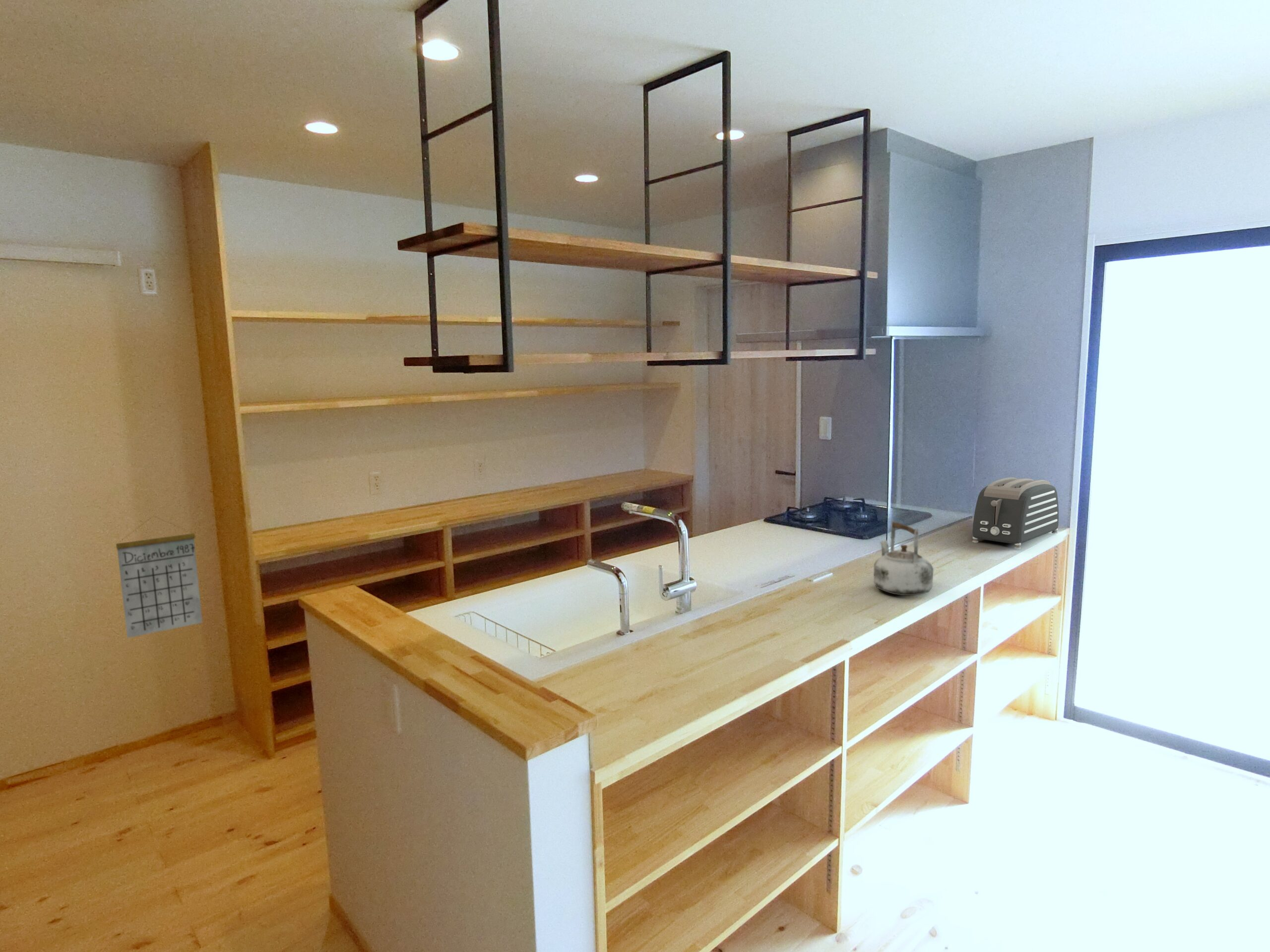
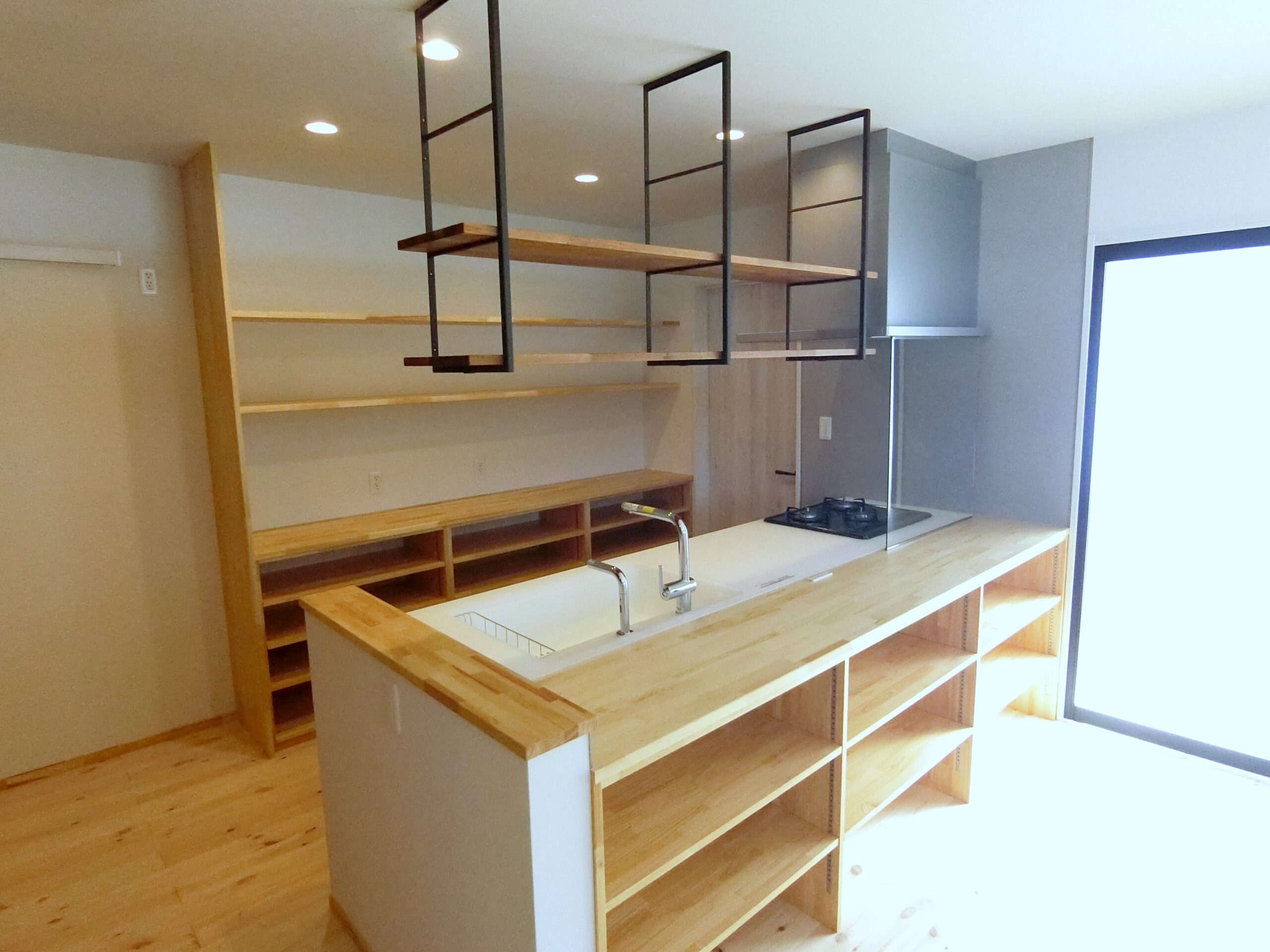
- toaster (1016, 509)
- kettle (899, 556)
- calendar (160, 574)
